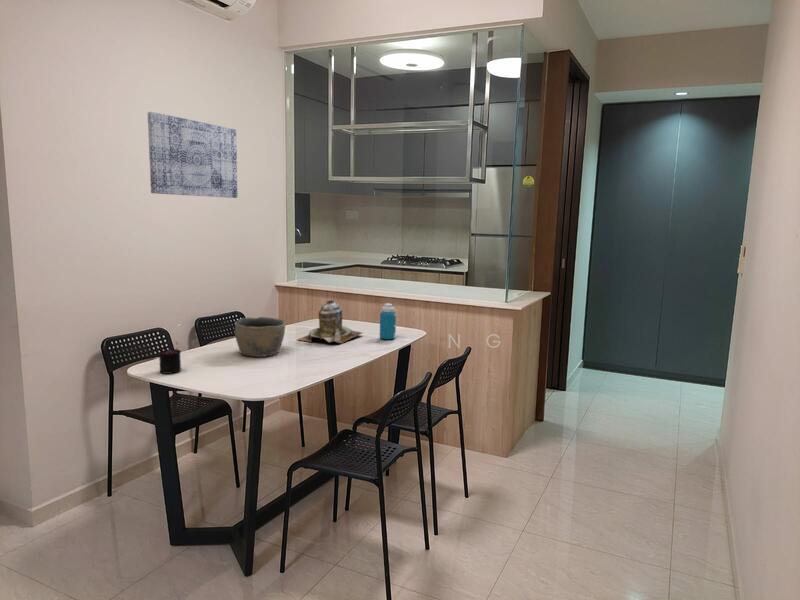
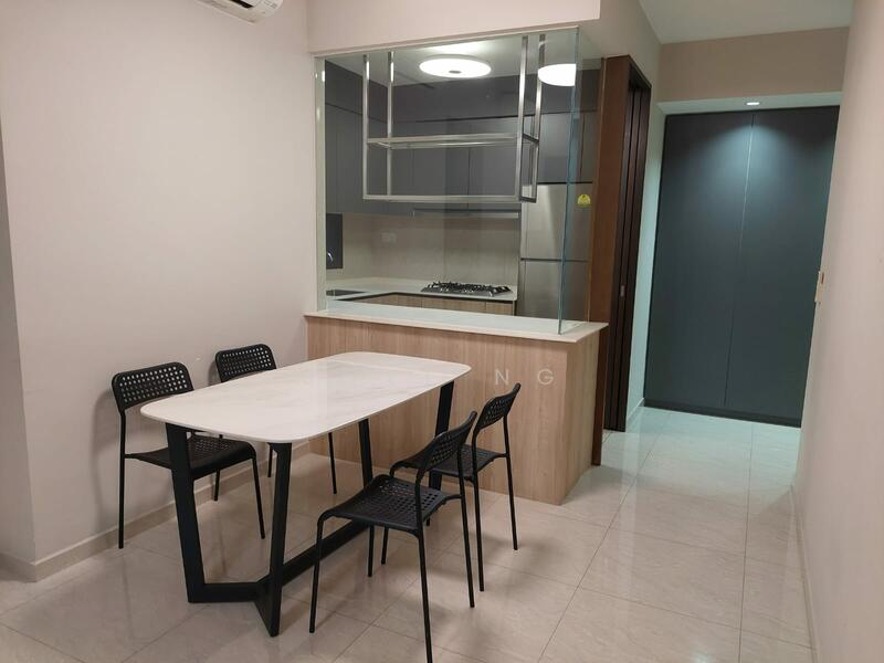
- wall art (196, 159)
- bowl (260, 336)
- teapot (330, 318)
- bottle (387, 321)
- candle (169, 356)
